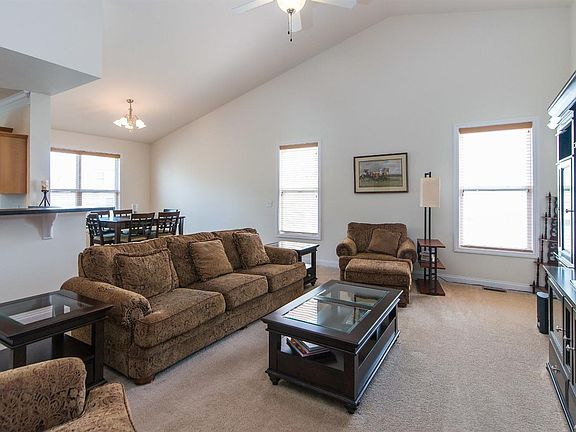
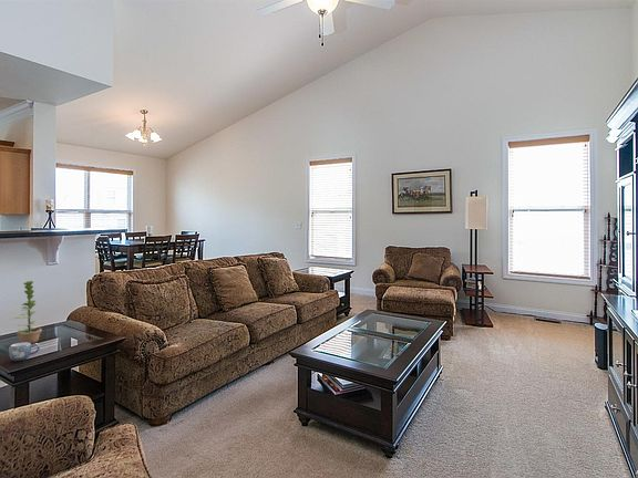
+ plant (28, 312)
+ mug (24, 351)
